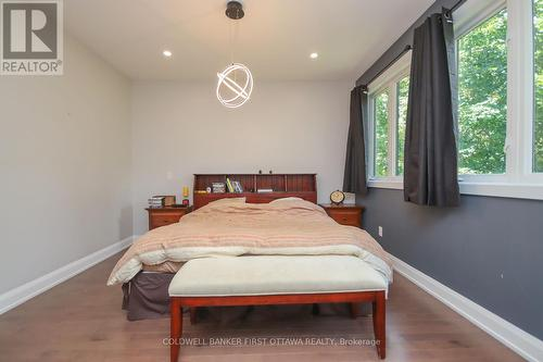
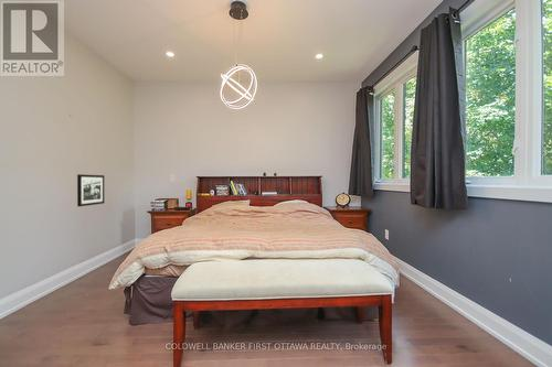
+ picture frame (92, 190)
